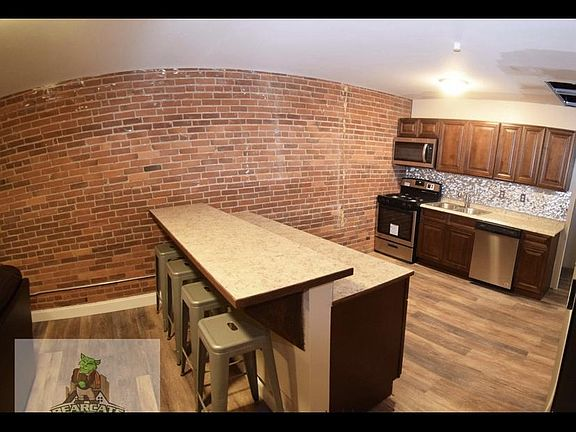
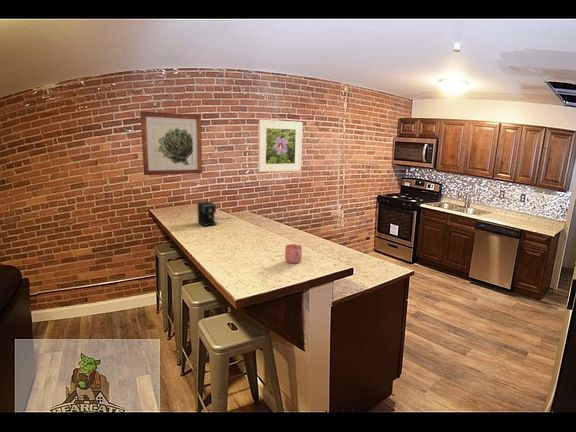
+ mug (294, 254)
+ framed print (280, 146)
+ coffee maker (215, 212)
+ wall art (172, 144)
